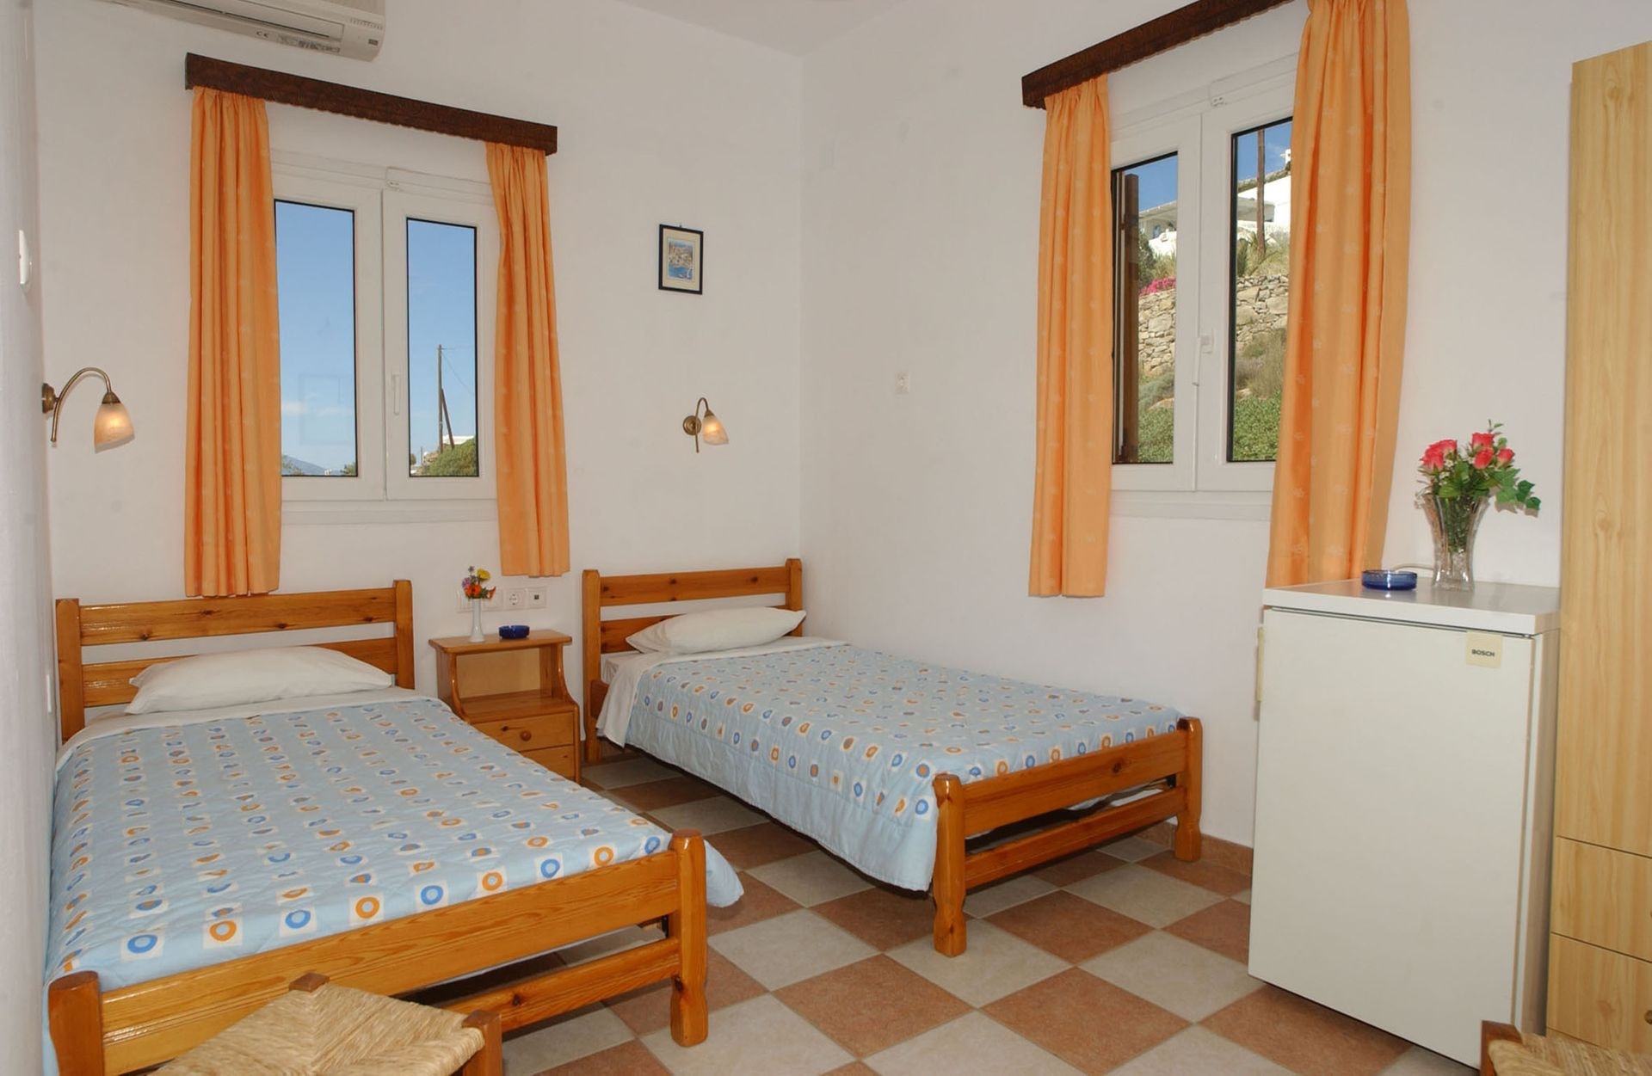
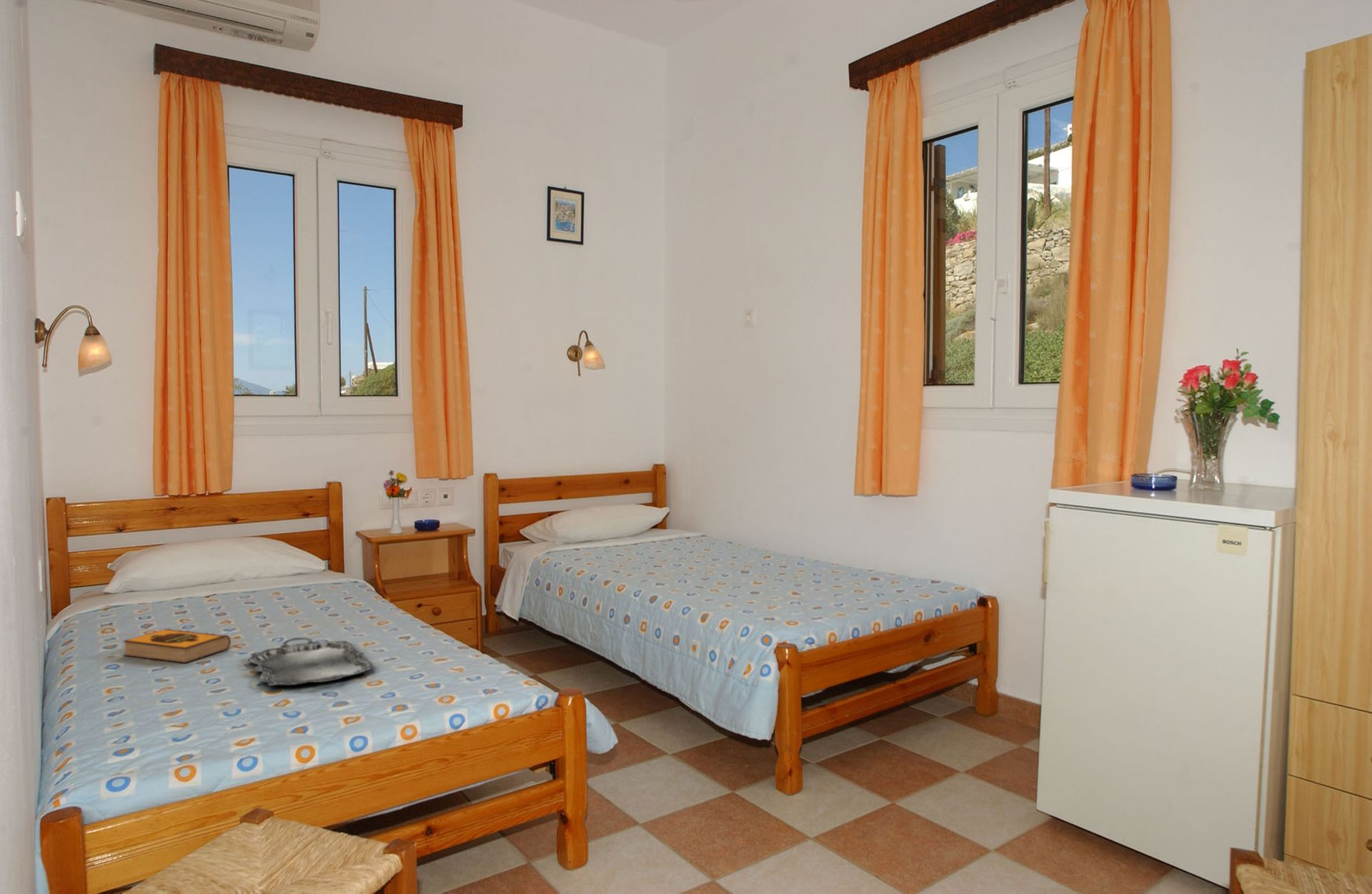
+ serving tray (310, 661)
+ hardback book (178, 645)
